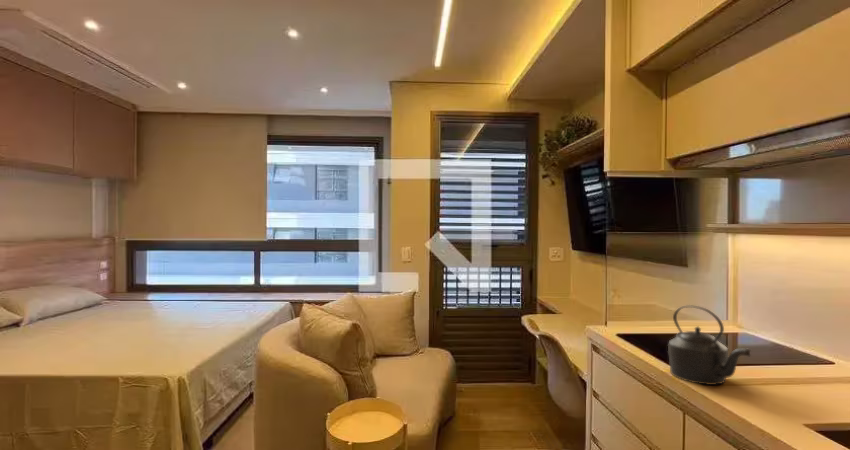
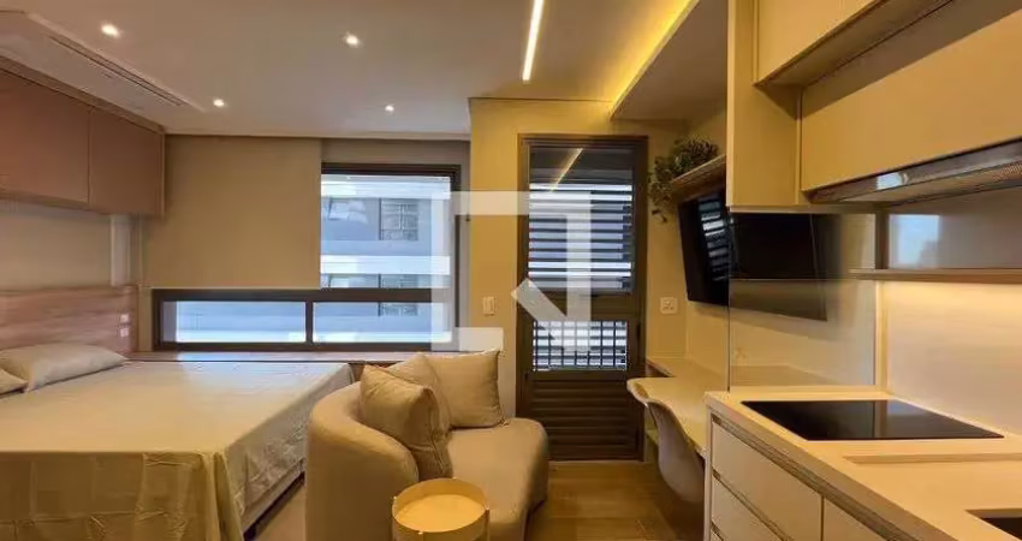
- kettle (708, 344)
